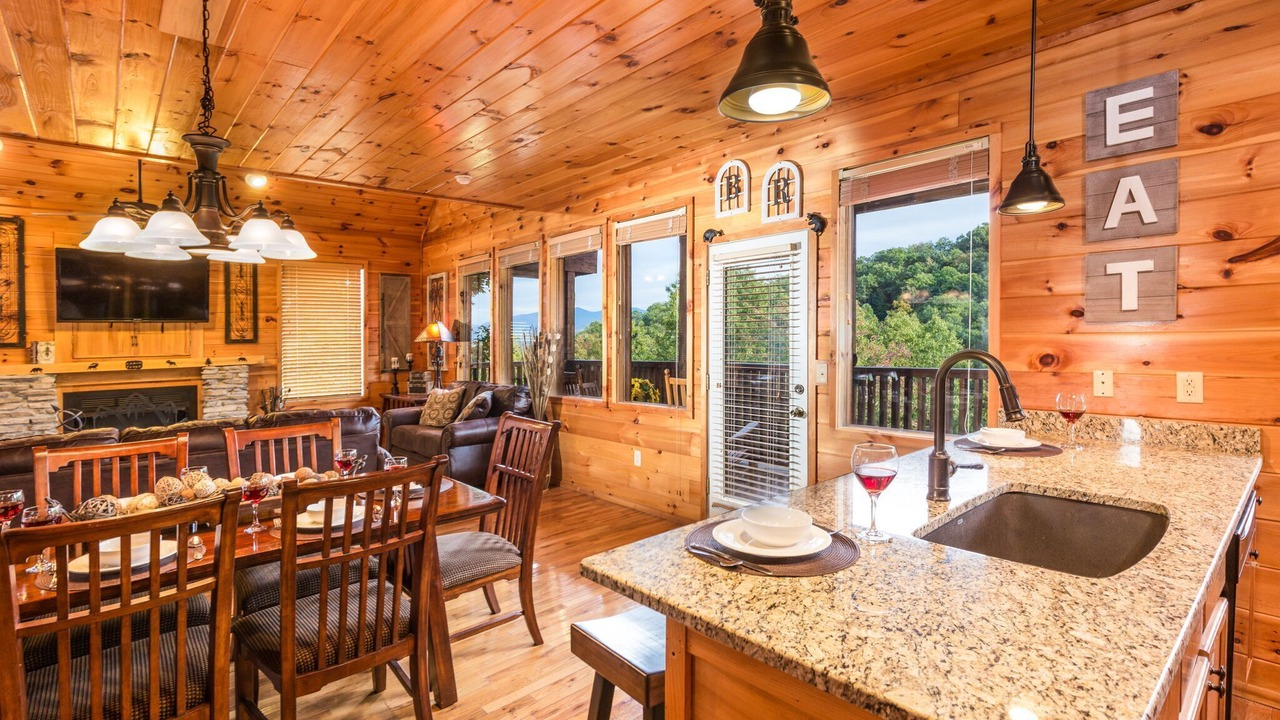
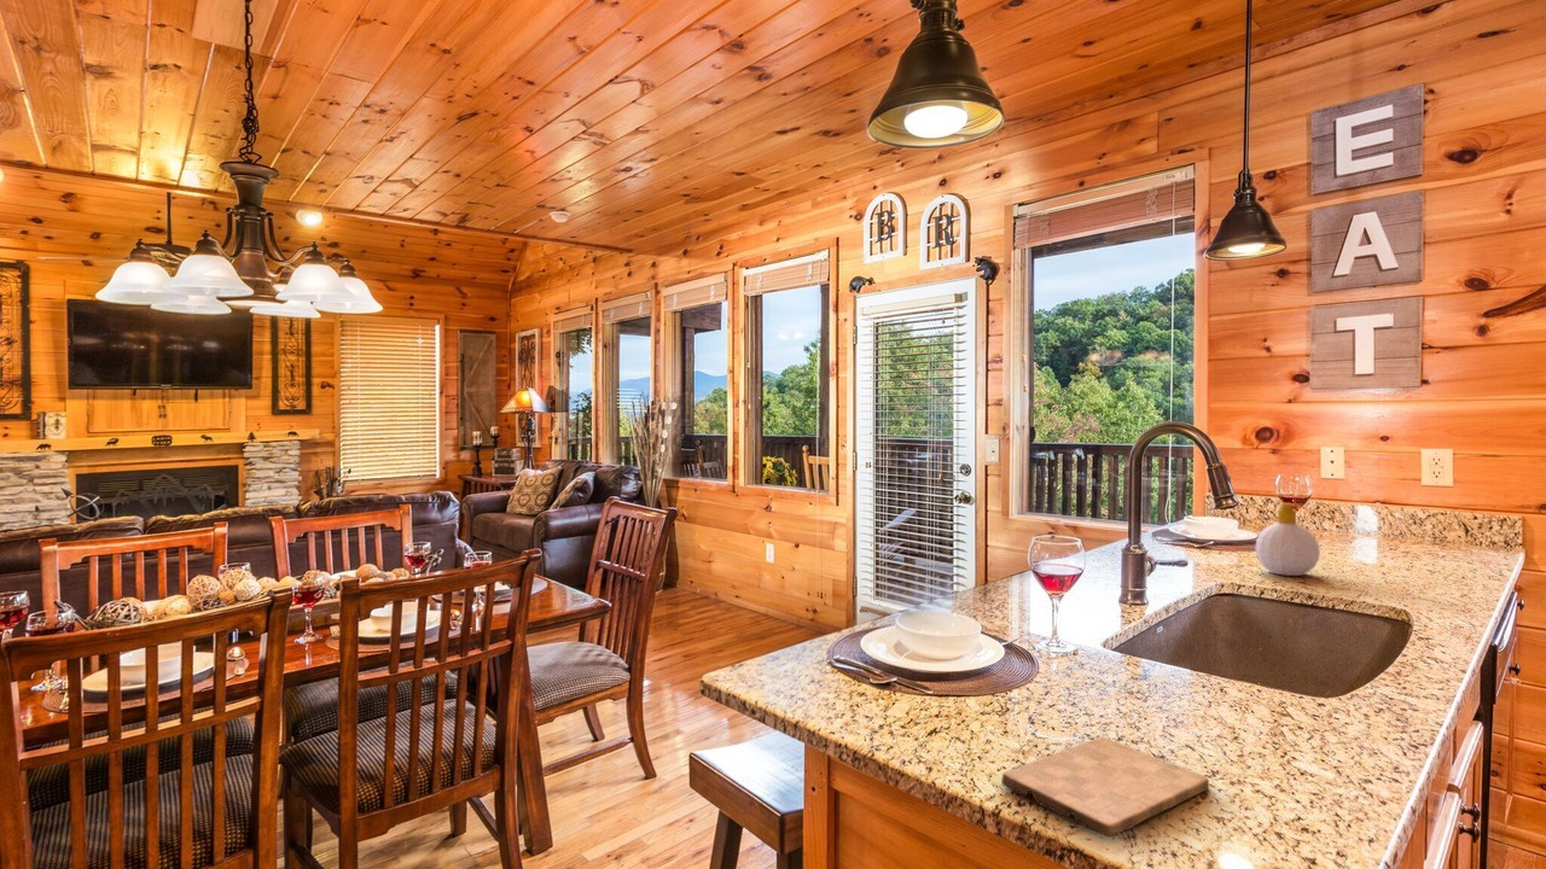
+ soap bottle (1286, 537)
+ cutting board (1104, 780)
